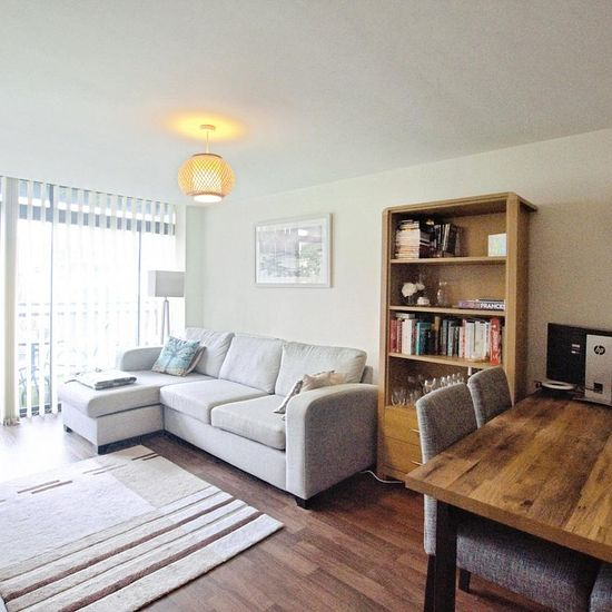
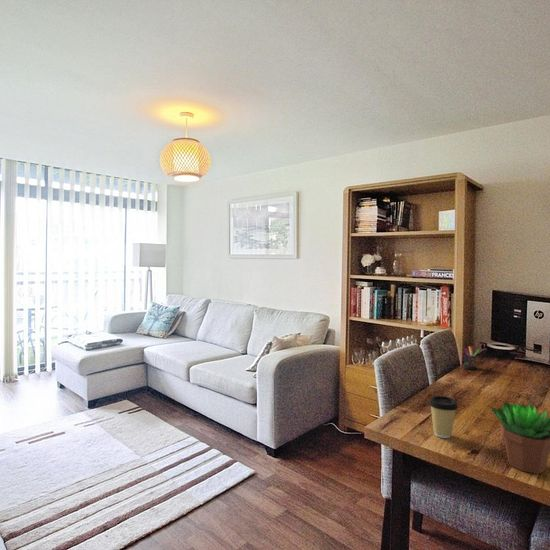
+ pen holder (471, 357)
+ coffee cup (442, 417)
+ succulent plant (524, 434)
